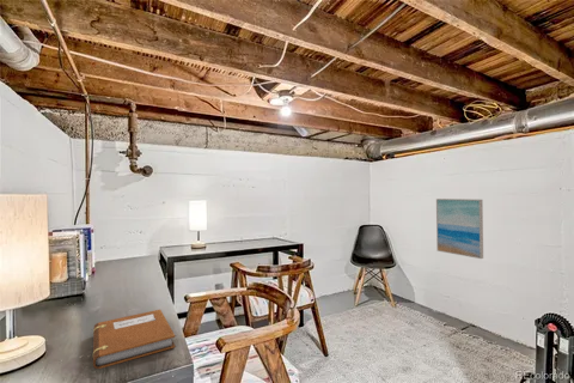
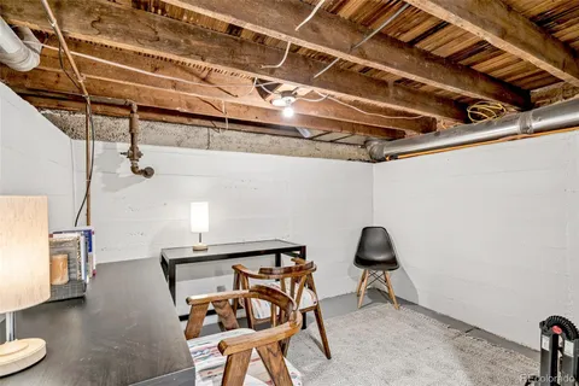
- notebook (132, 334)
- wall art (458, 226)
